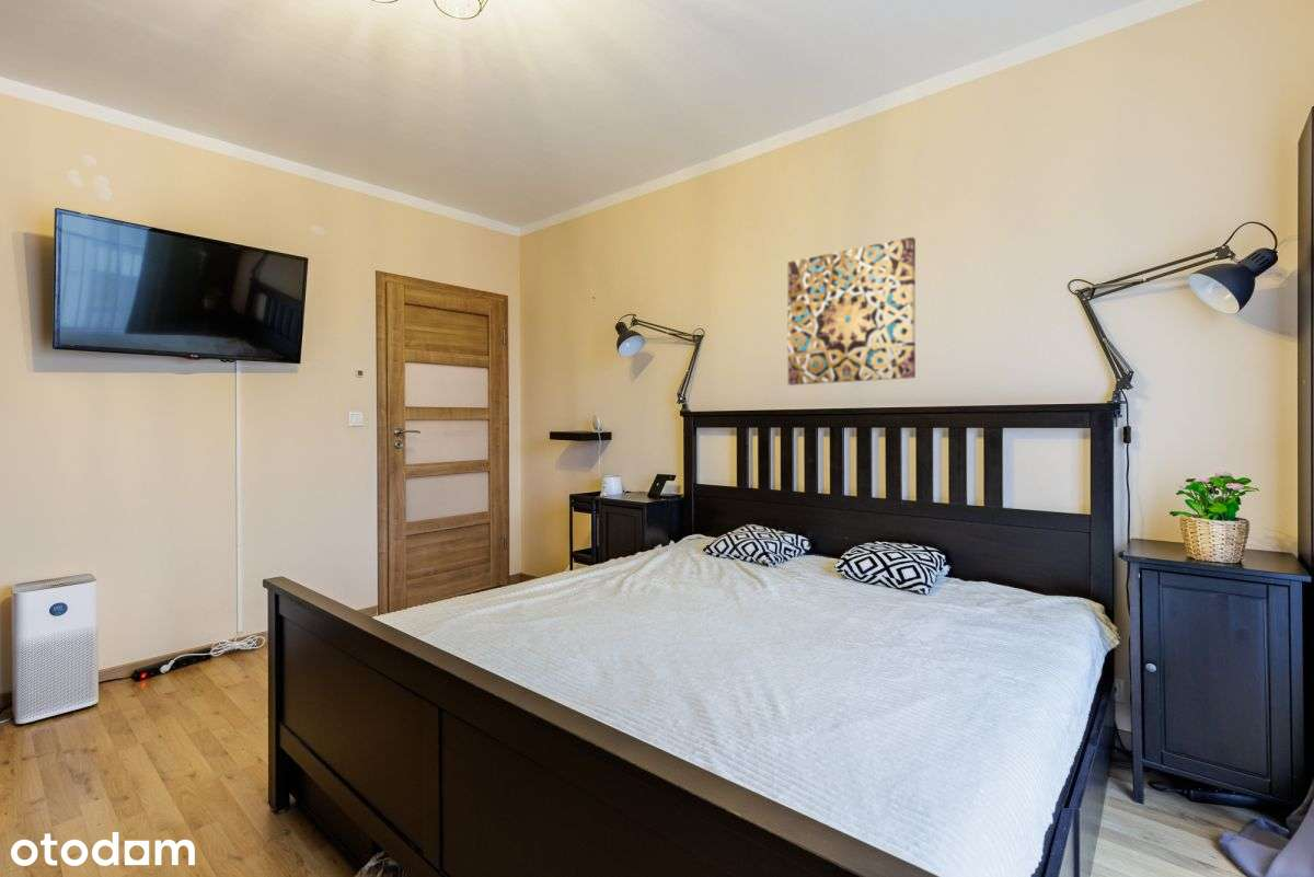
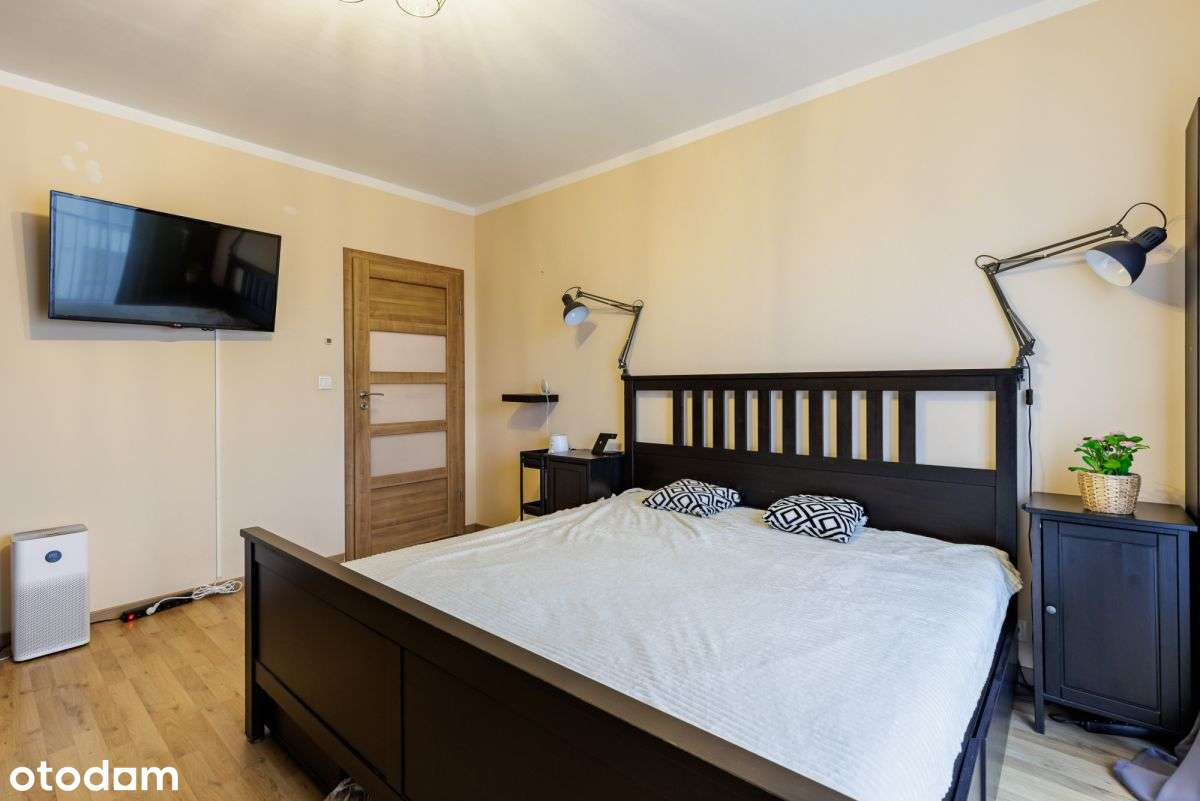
- wall art (848, 315)
